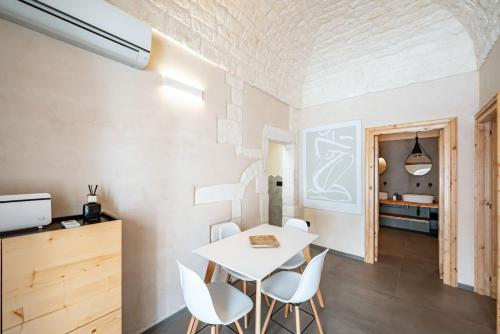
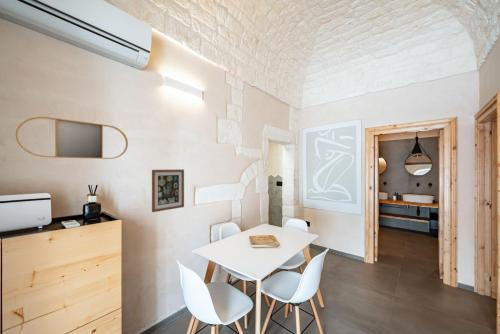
+ home mirror (80, 140)
+ wall art (168, 189)
